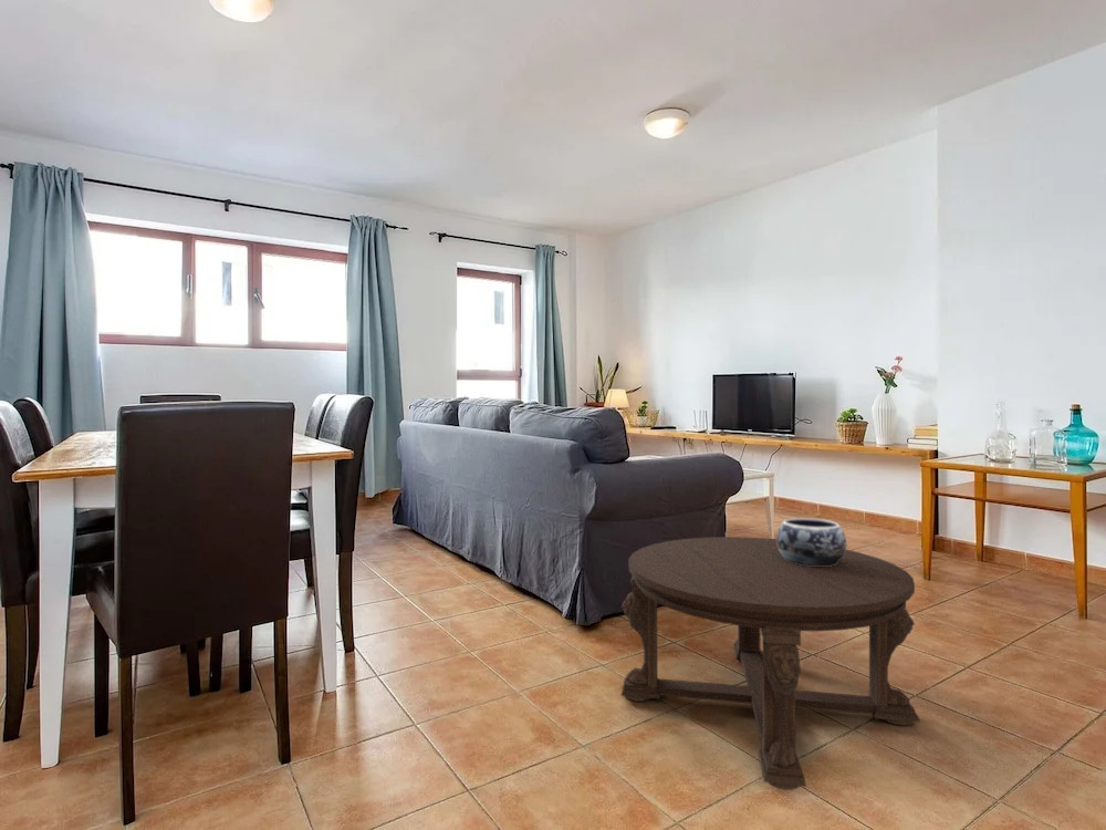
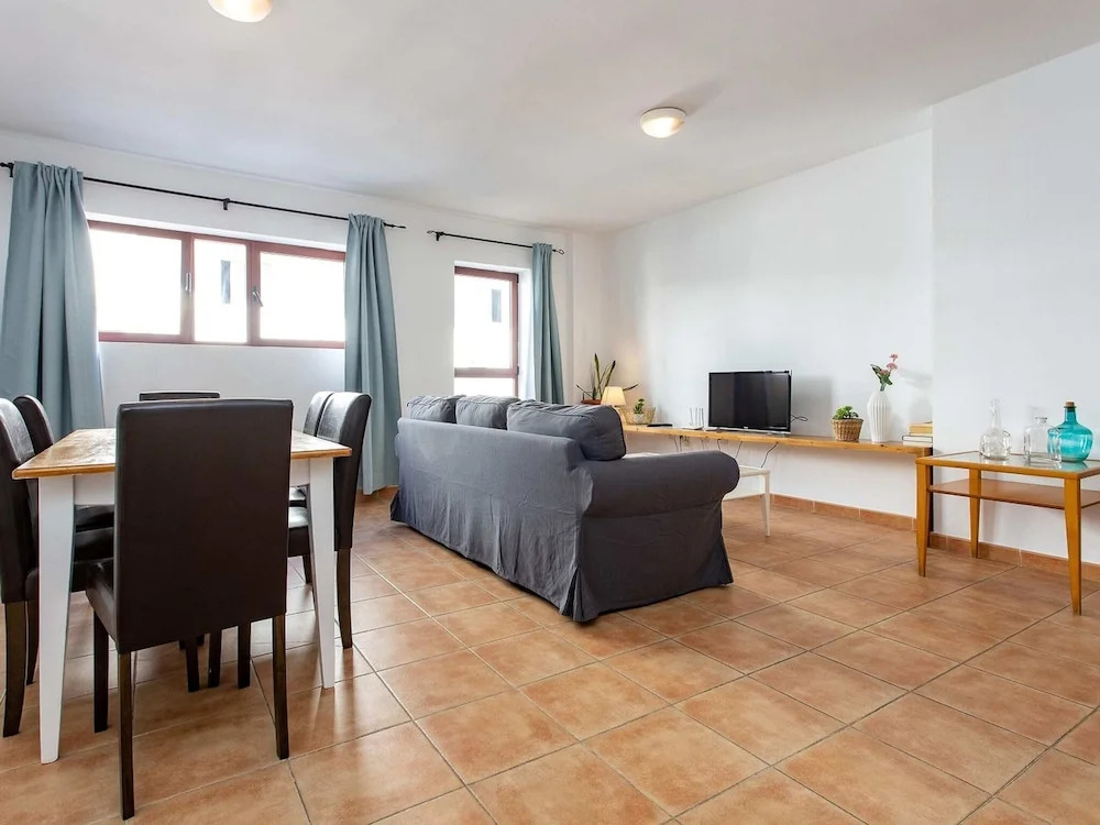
- coffee table (762, 635)
- decorative bowl (811, 541)
